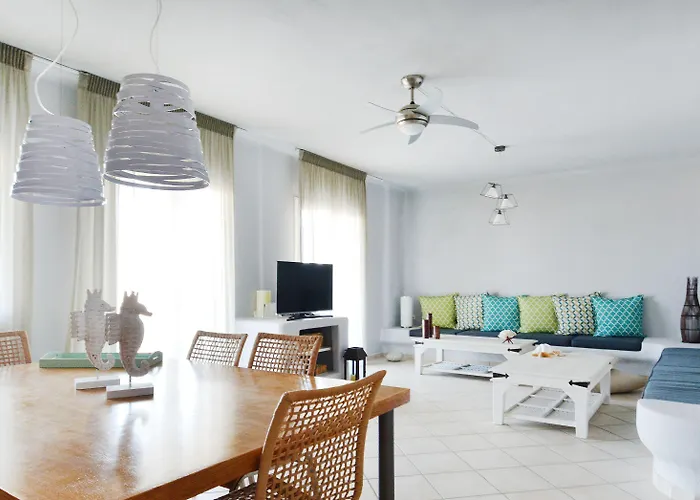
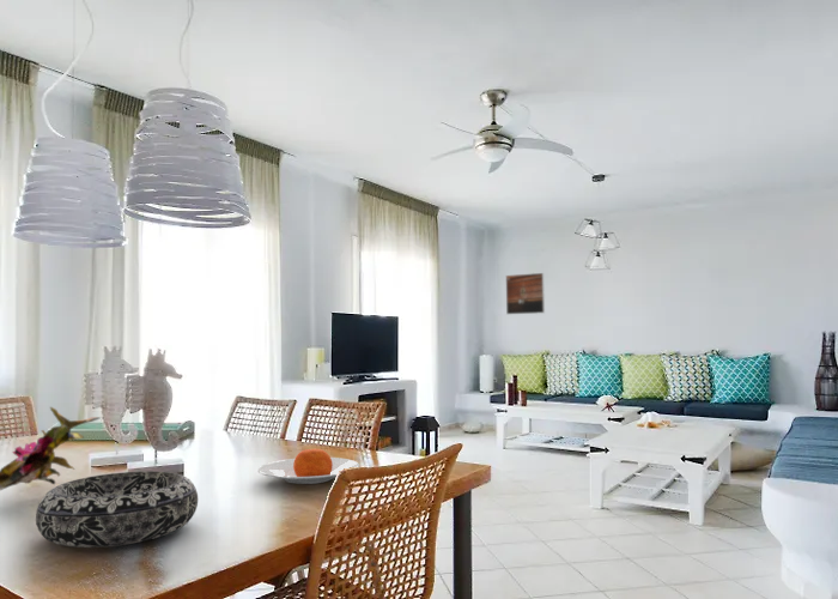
+ decorative bowl (120, 507)
+ plate (309, 462)
+ flower (45, 449)
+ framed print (524, 294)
